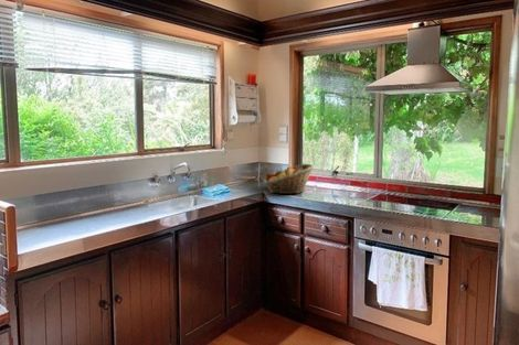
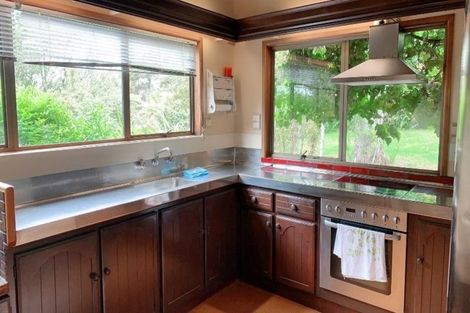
- fruit basket (288, 177)
